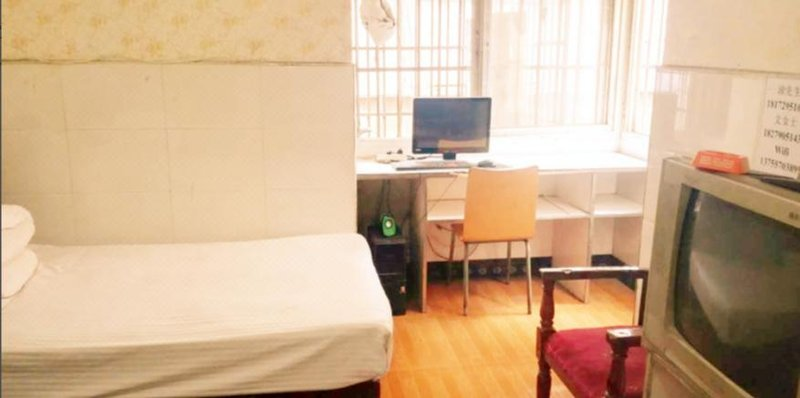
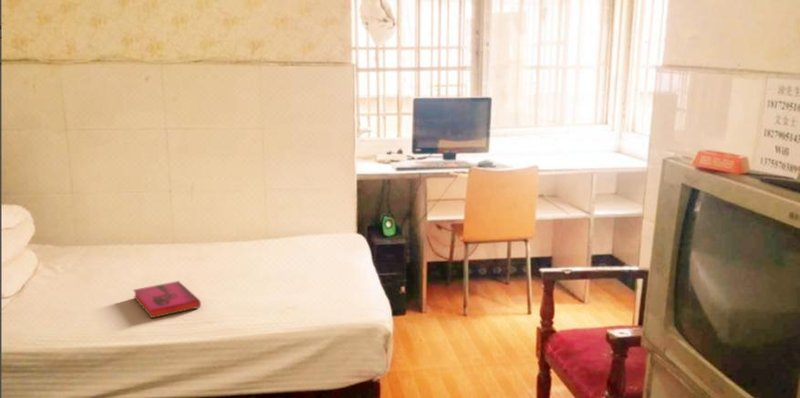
+ hardback book (166, 298)
